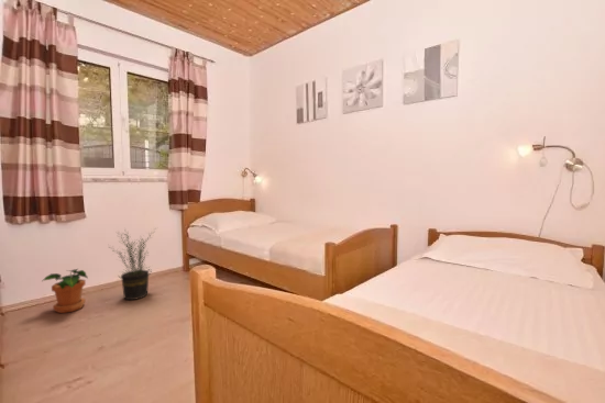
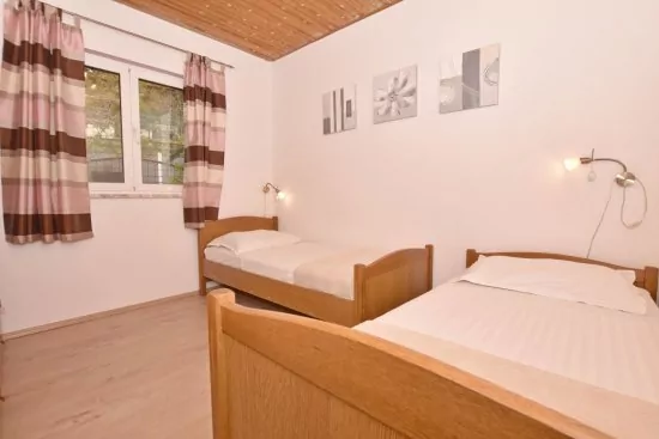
- potted plant (132, 261)
- potted plant (66, 291)
